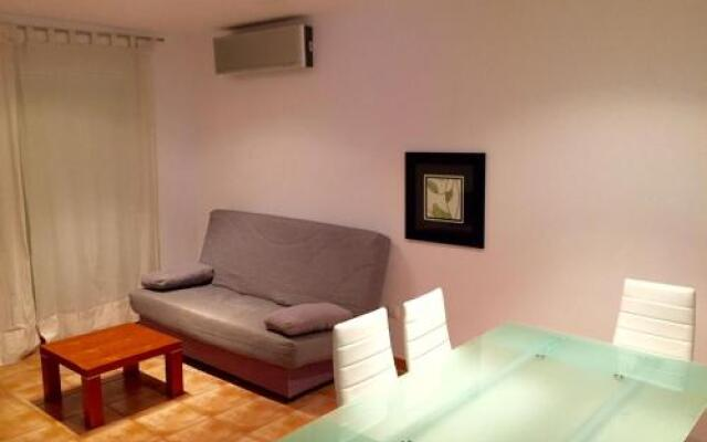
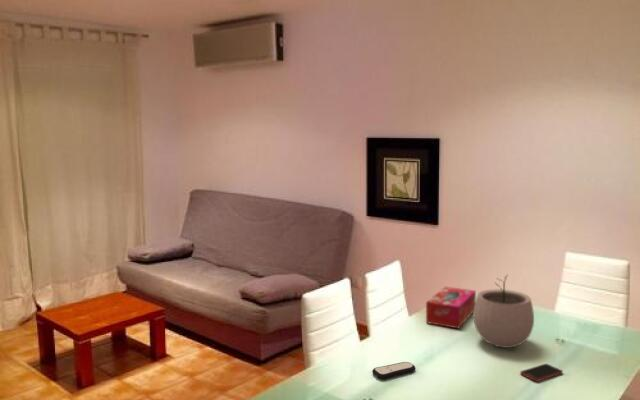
+ cell phone (541, 372)
+ plant pot (503, 309)
+ tissue box (451, 306)
+ remote control (394, 369)
